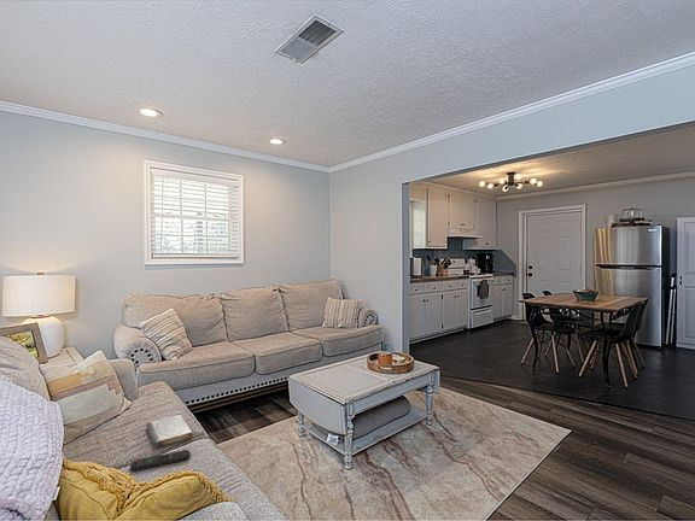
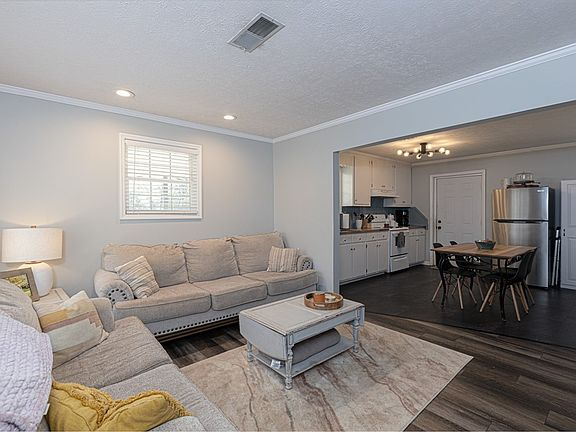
- book (168, 429)
- remote control (160, 459)
